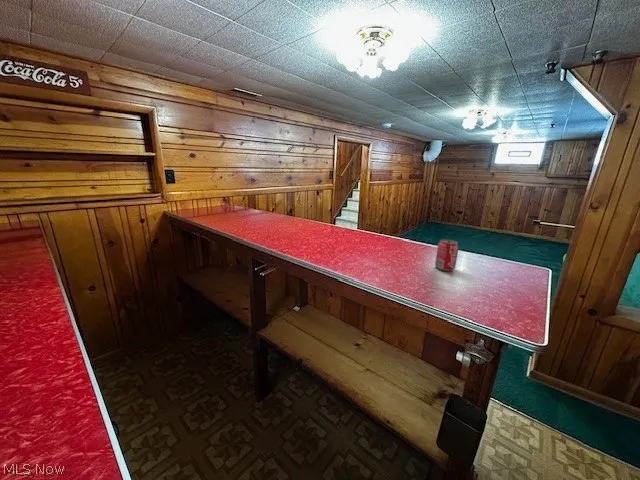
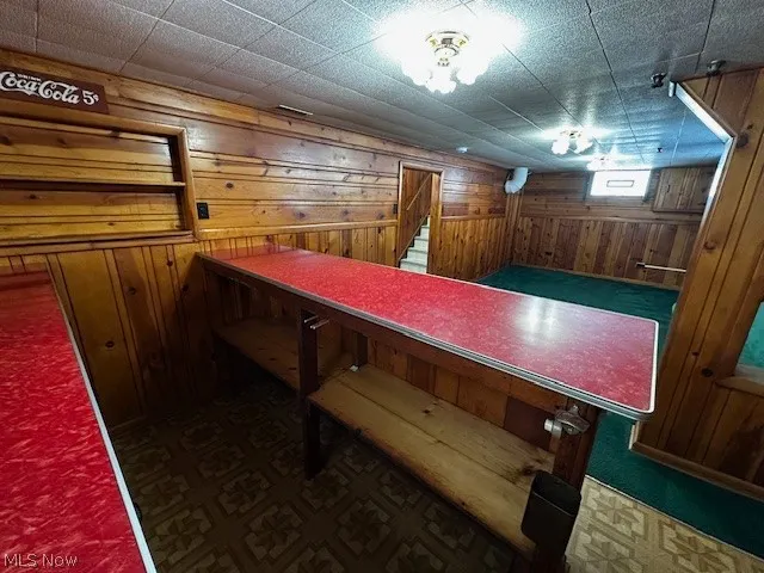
- beverage can (446, 255)
